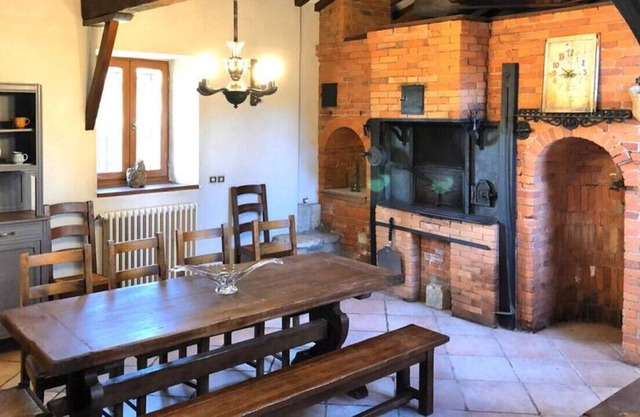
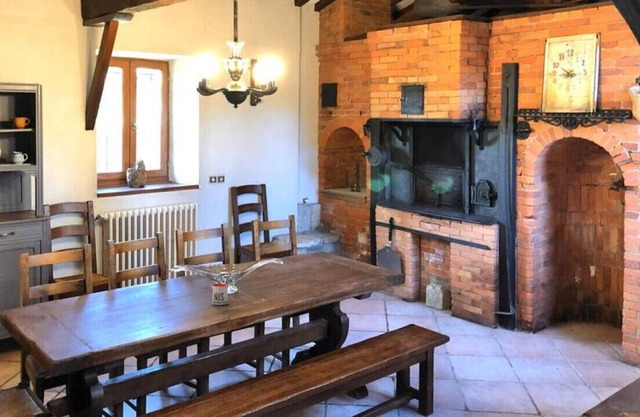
+ mug (218, 293)
